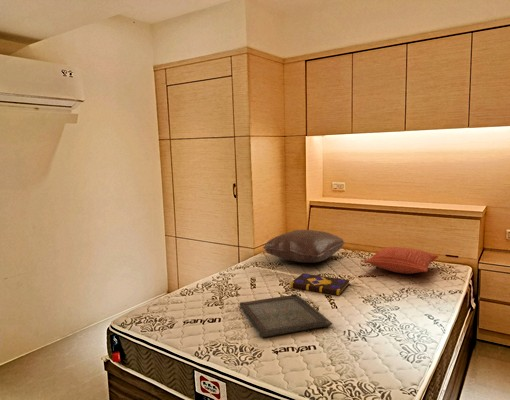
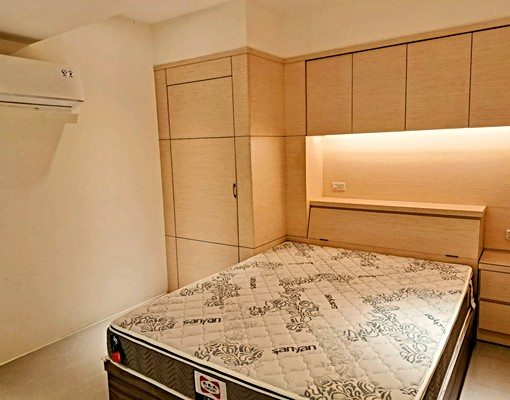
- serving tray (282, 313)
- pillow (401, 259)
- pillow (304, 245)
- book (320, 282)
